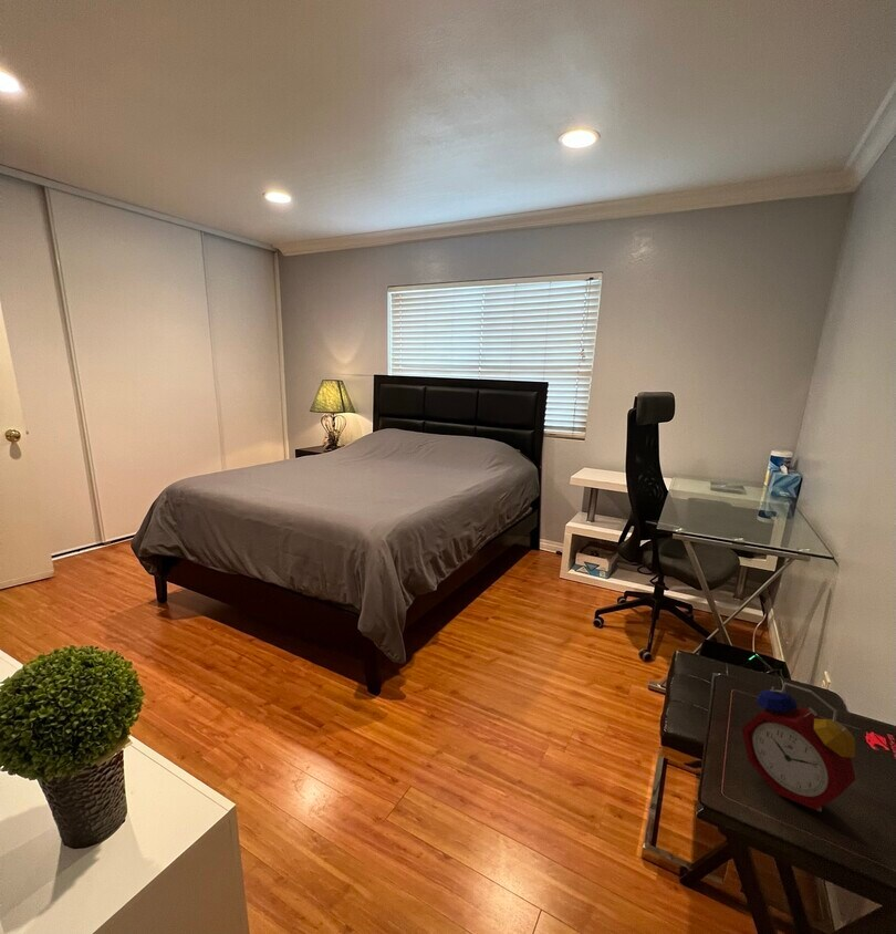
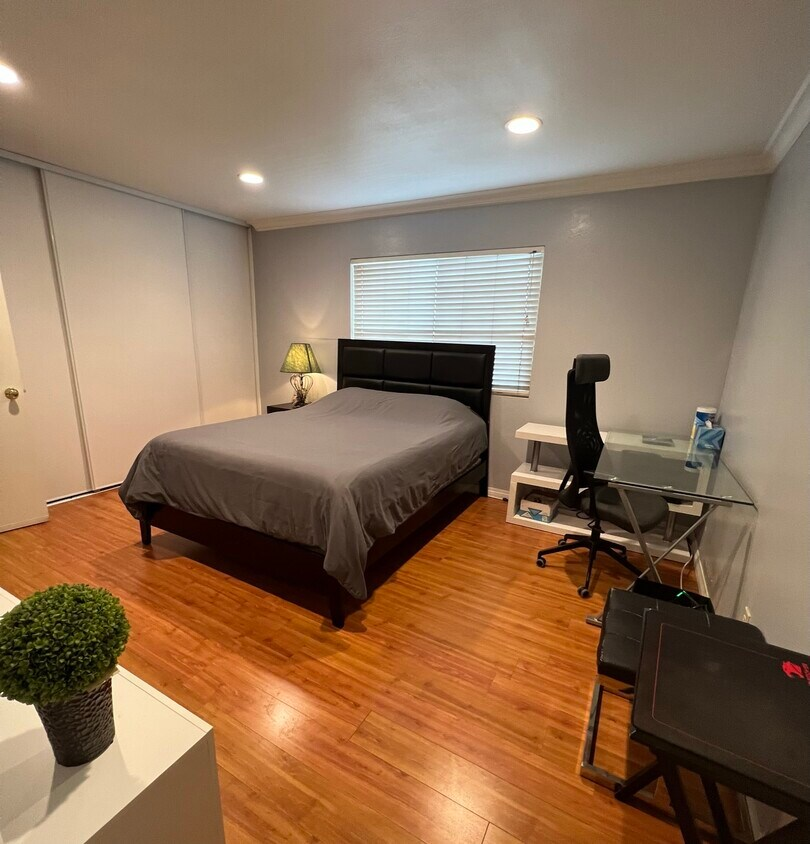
- alarm clock (801, 737)
